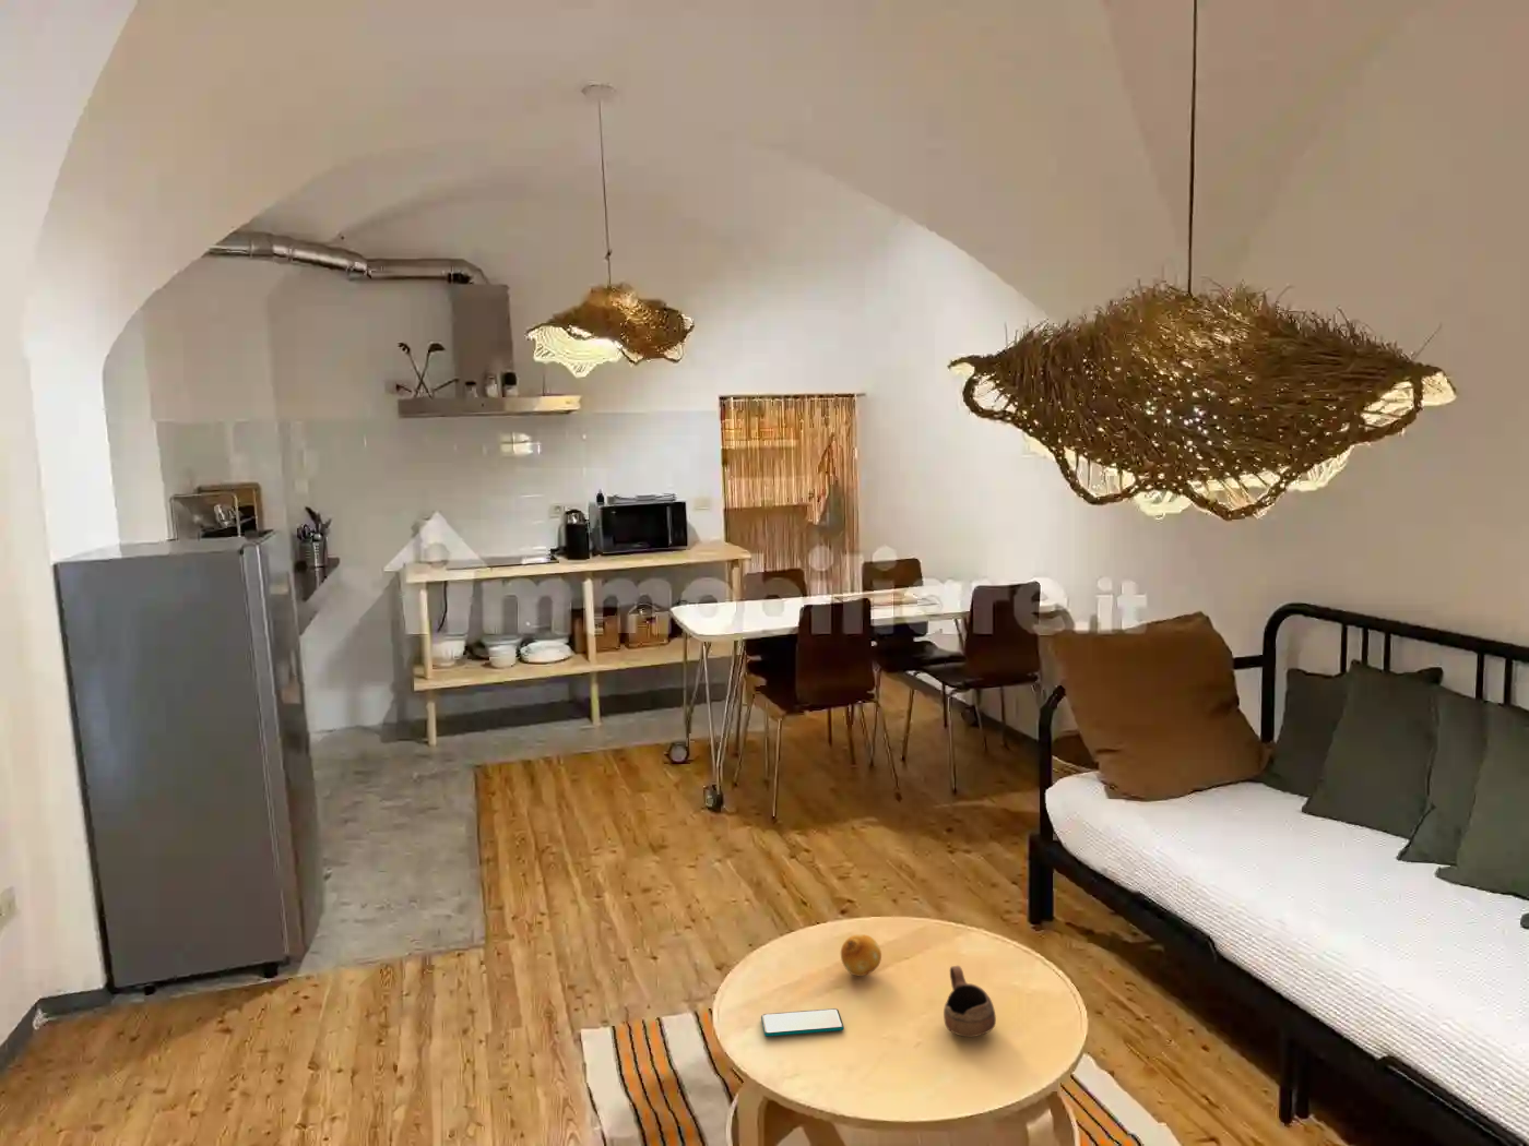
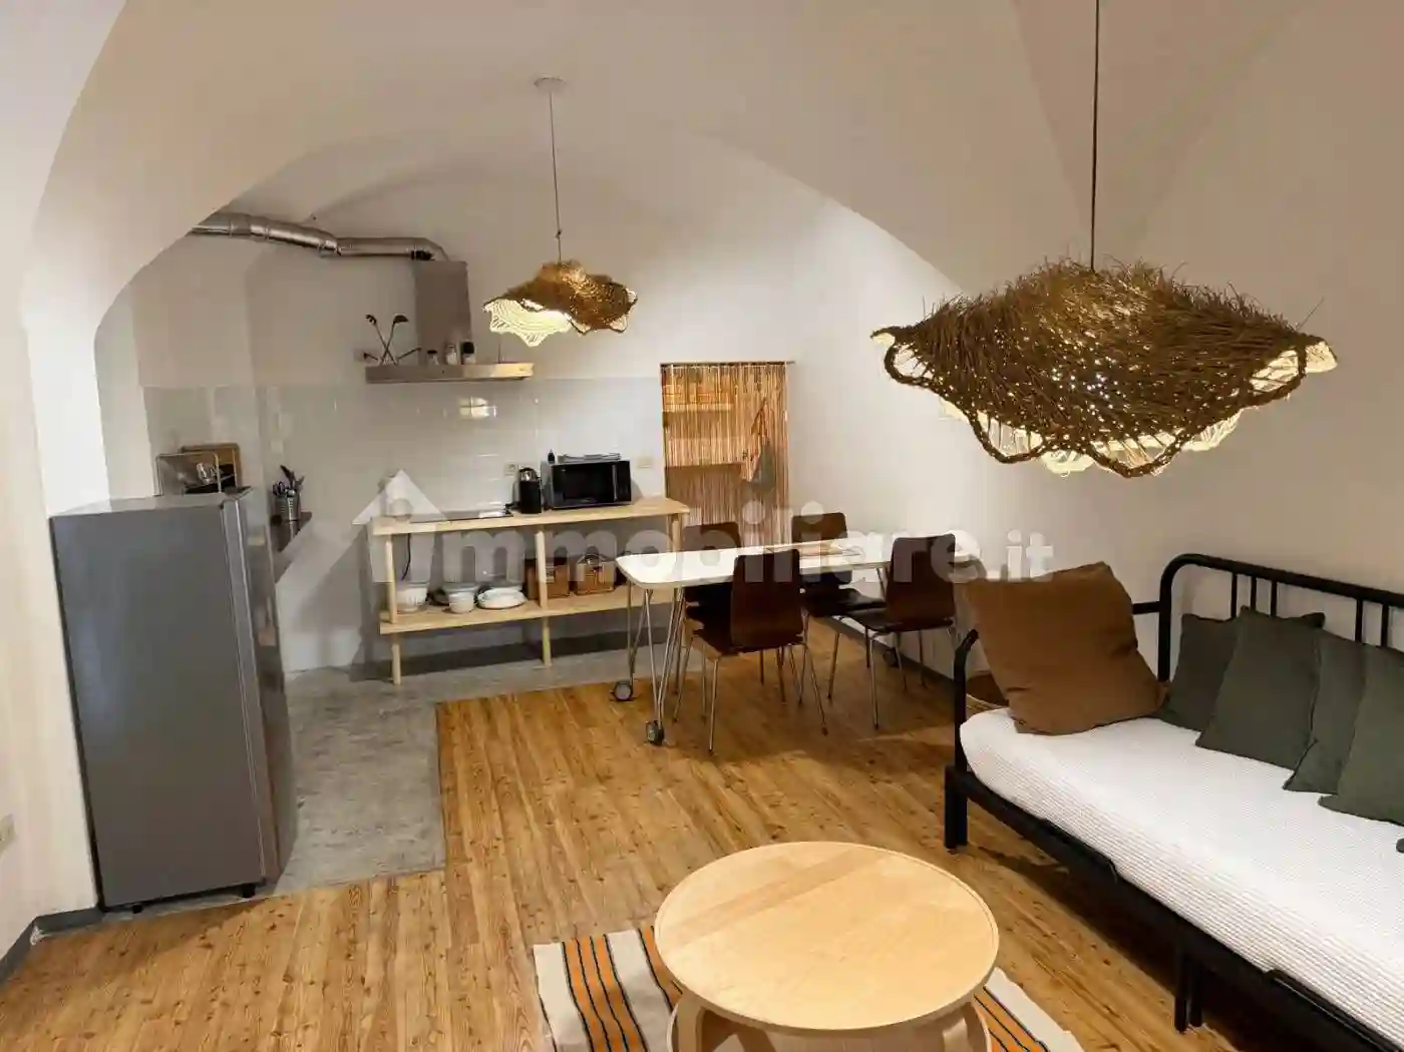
- smartphone (802, 1022)
- cup (970, 1002)
- fruit (860, 953)
